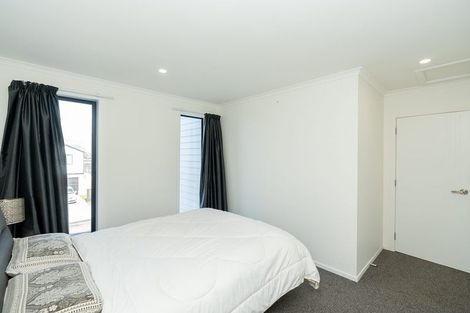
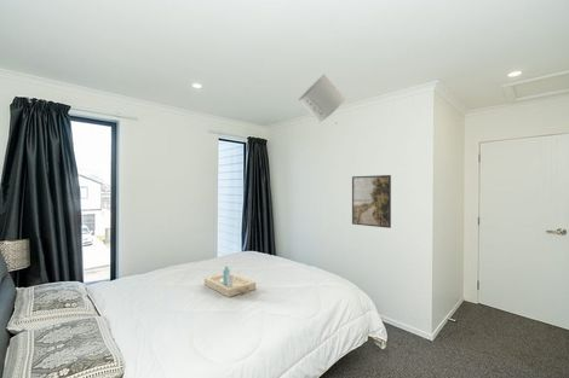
+ serving tray (229, 274)
+ toilet paper roll (321, 98)
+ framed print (370, 200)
